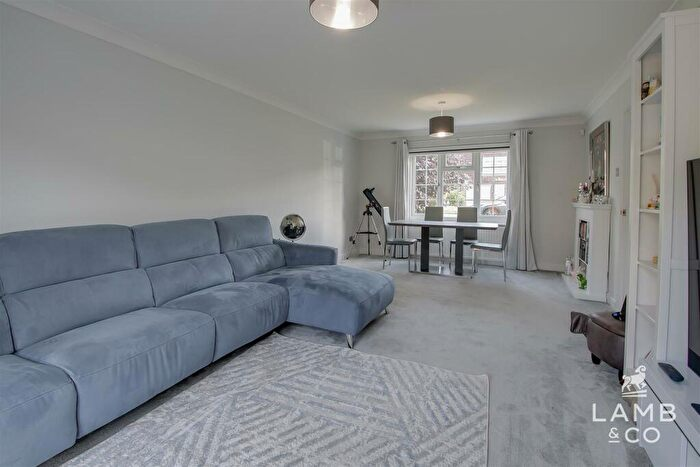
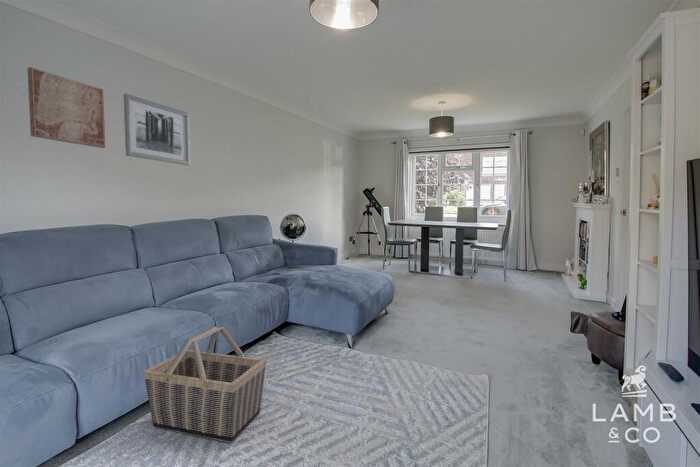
+ wall art (69, 111)
+ wall art (159, 132)
+ basket (207, 376)
